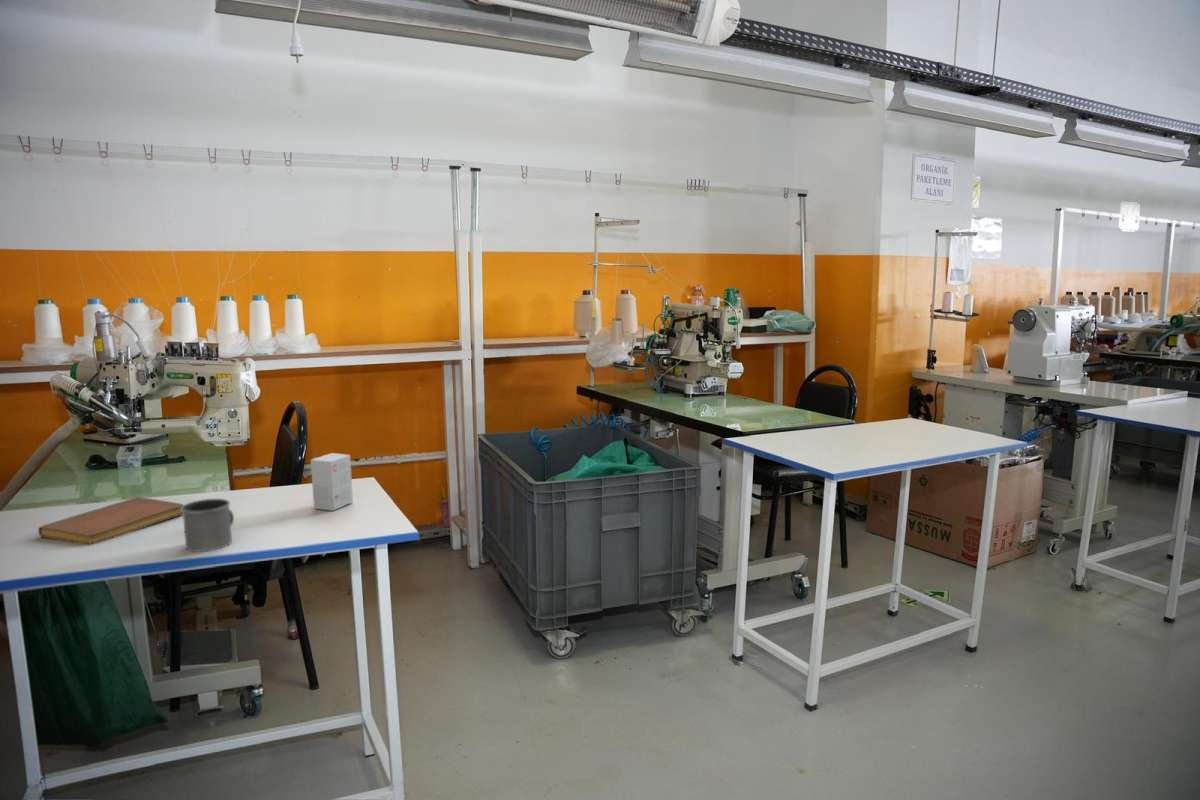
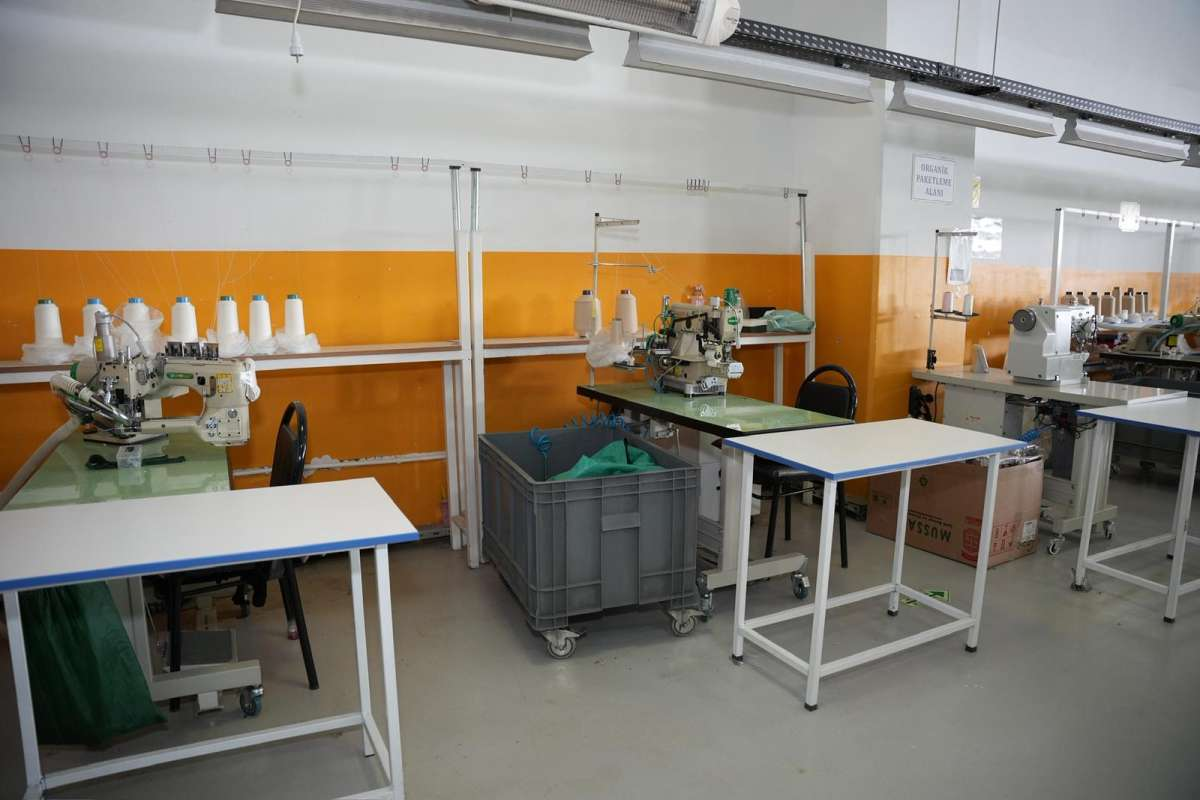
- notebook (114, 519)
- small box (332, 481)
- mug (211, 523)
